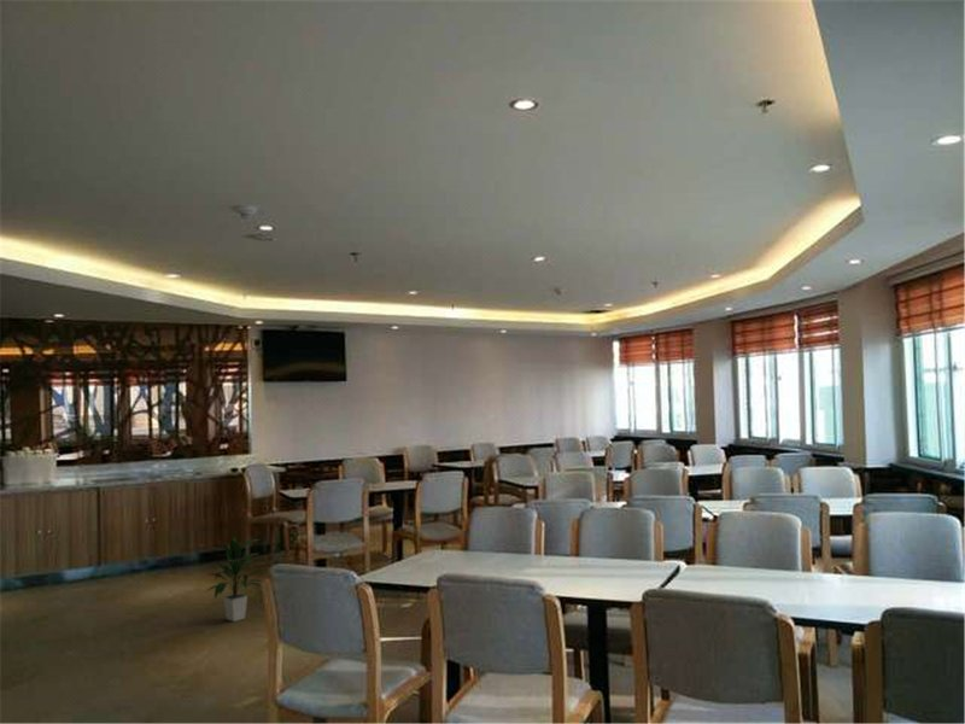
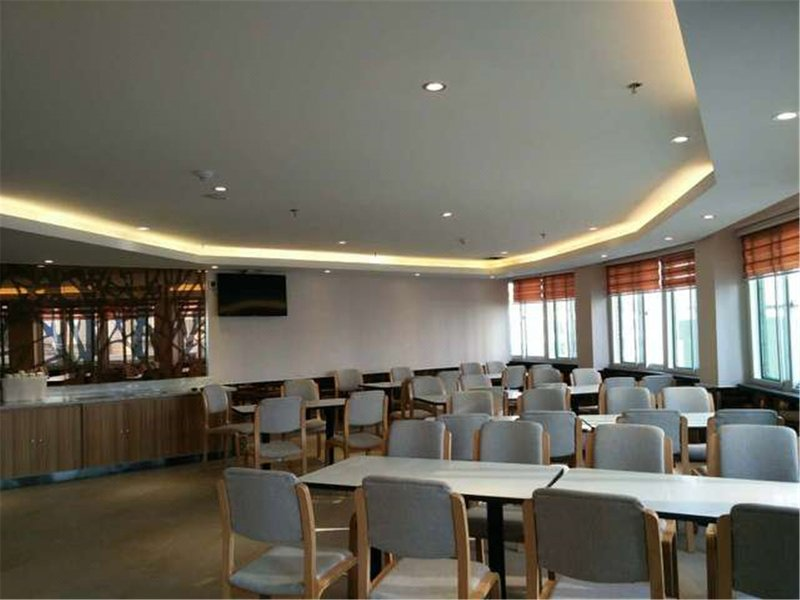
- indoor plant (234, 576)
